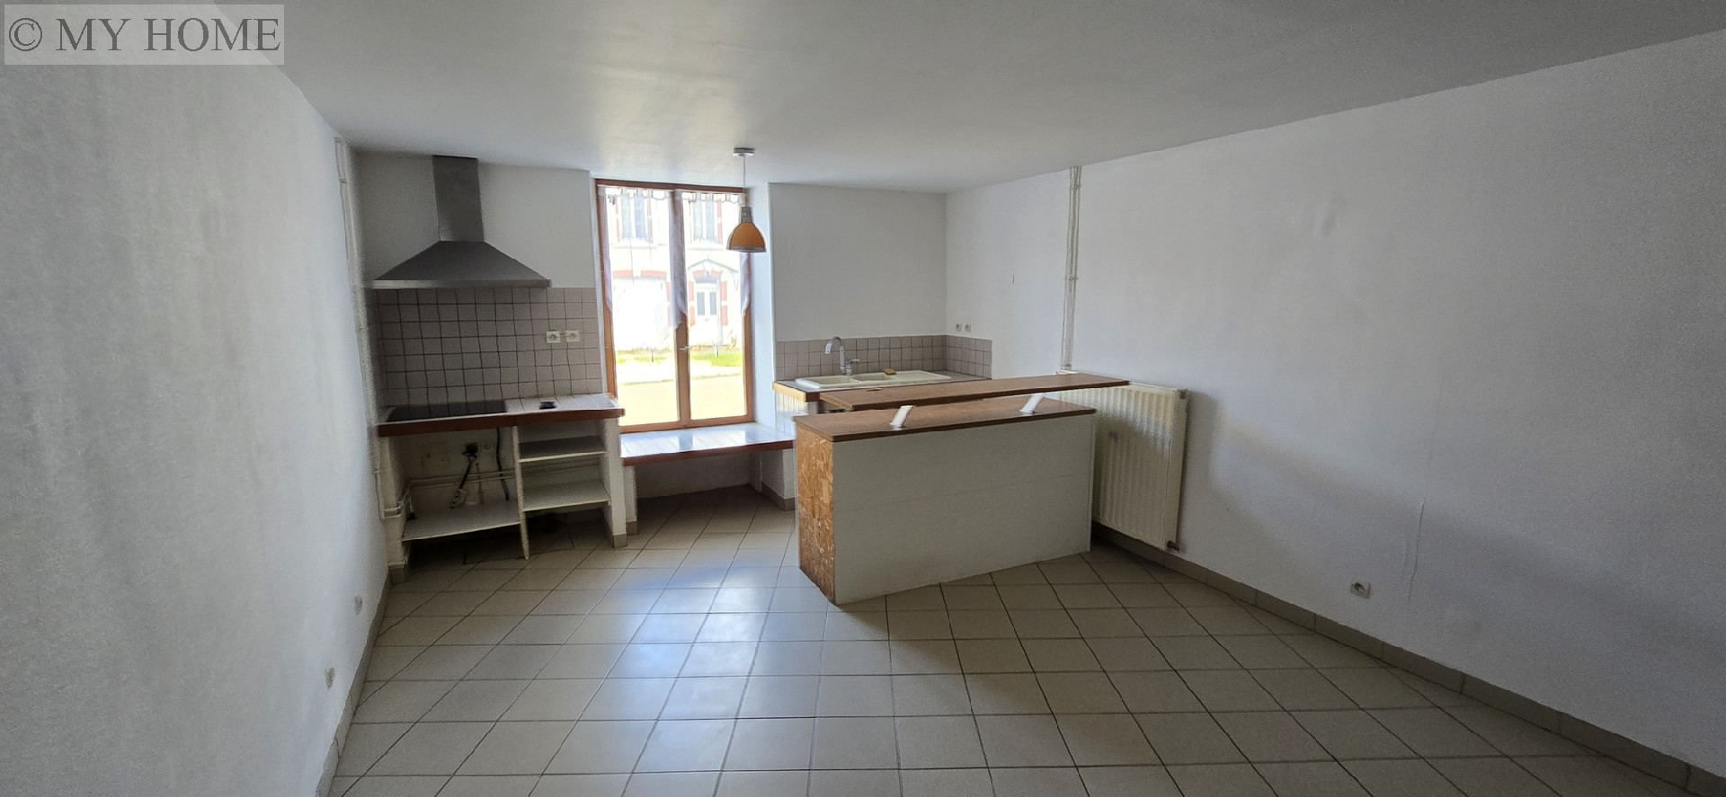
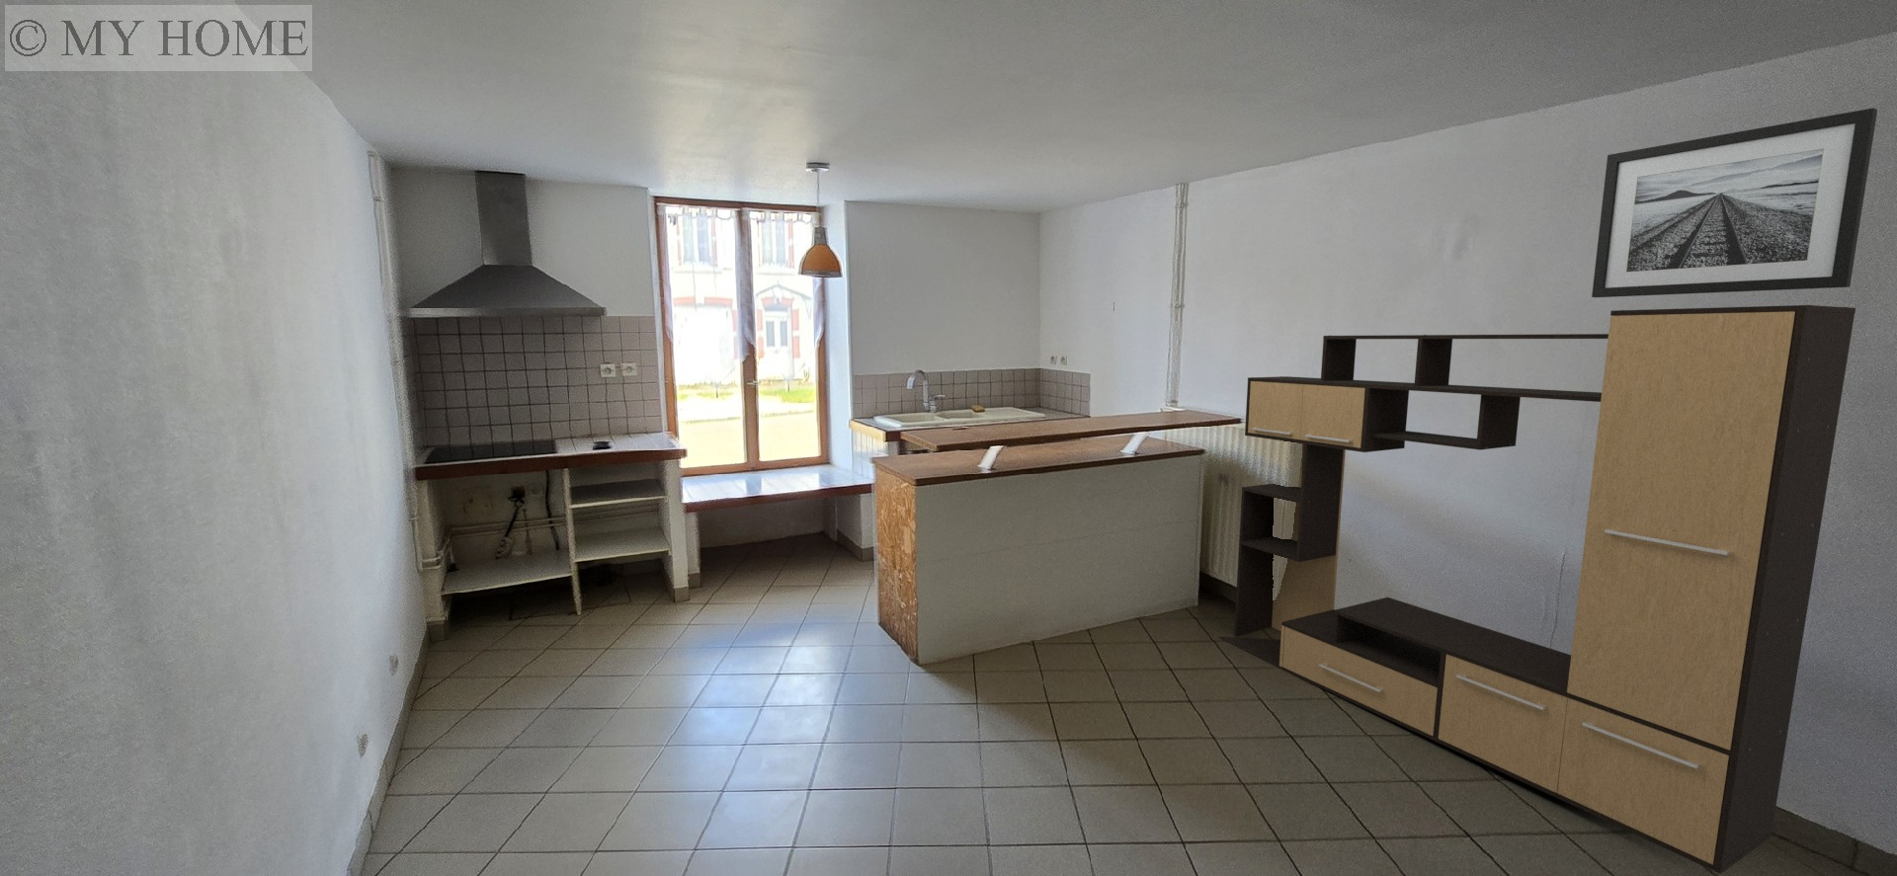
+ wall art (1717, 214)
+ media console (1447, 445)
